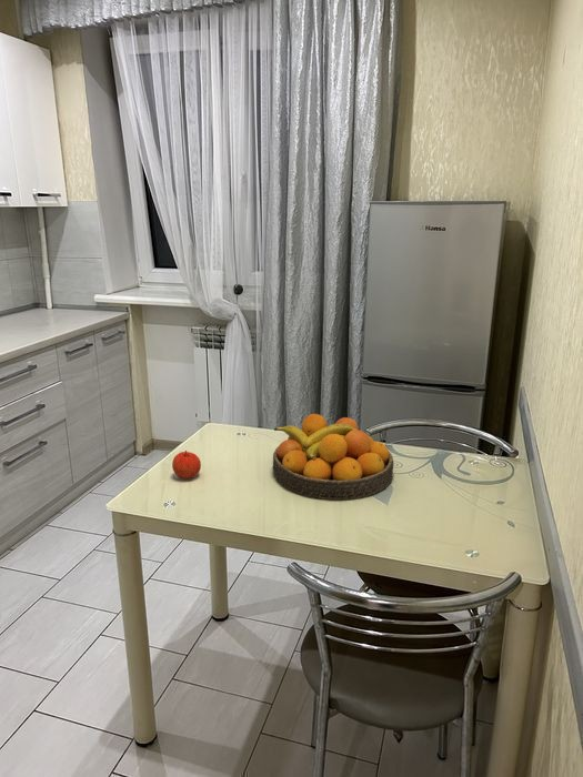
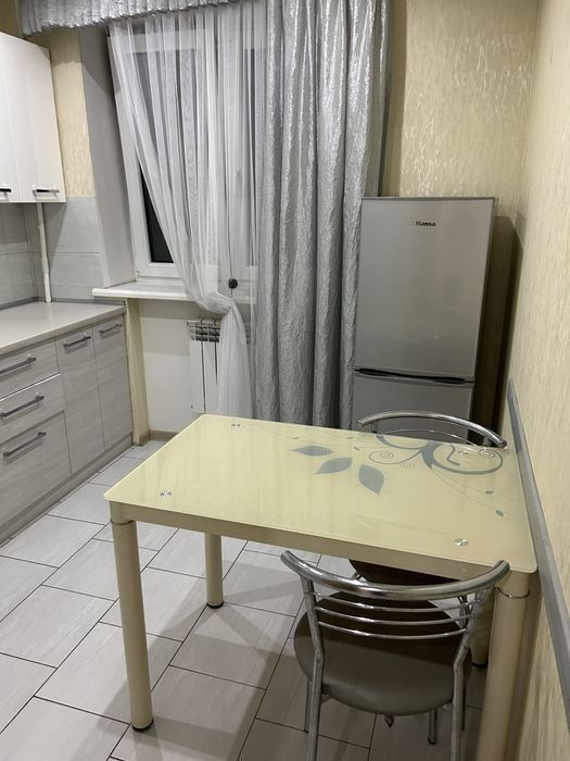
- fruit bowl (333, 447)
- apple (185, 463)
